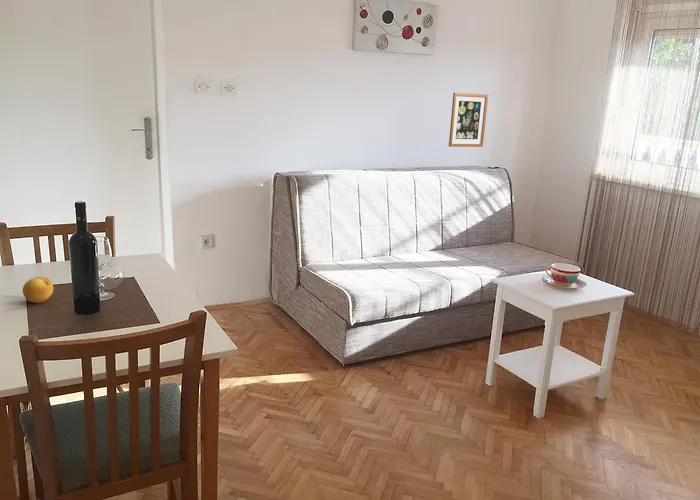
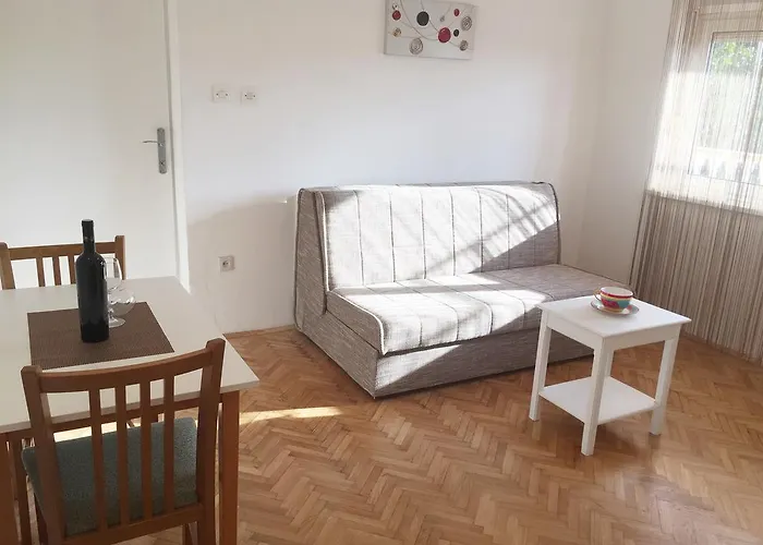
- fruit (38, 289)
- wall art (468, 120)
